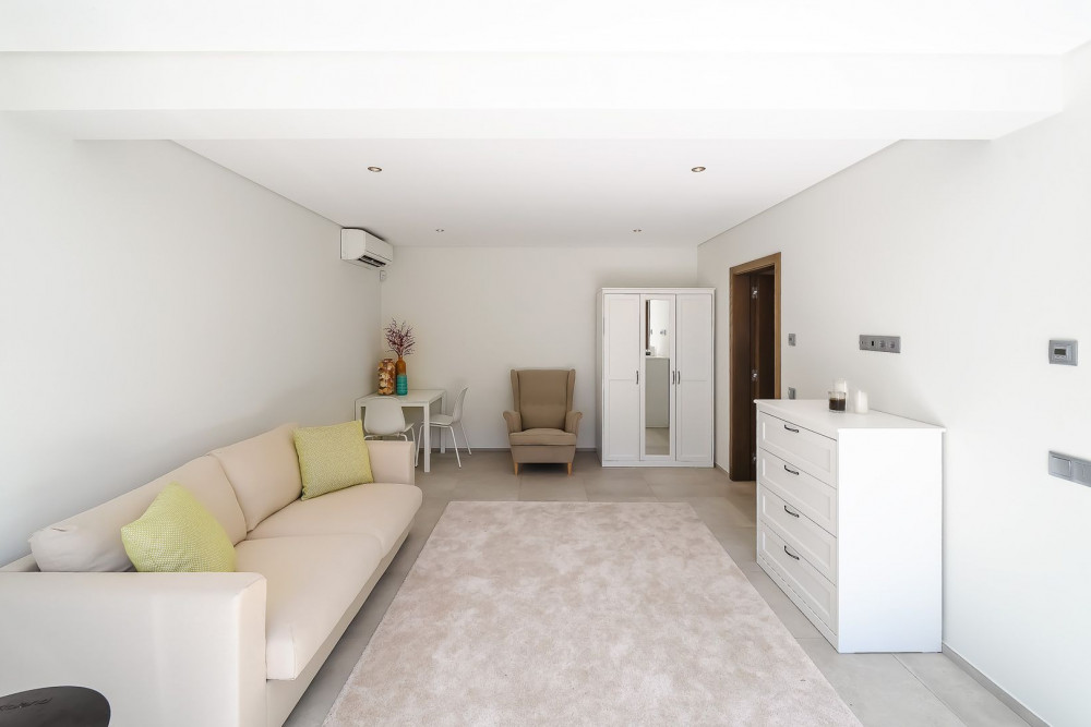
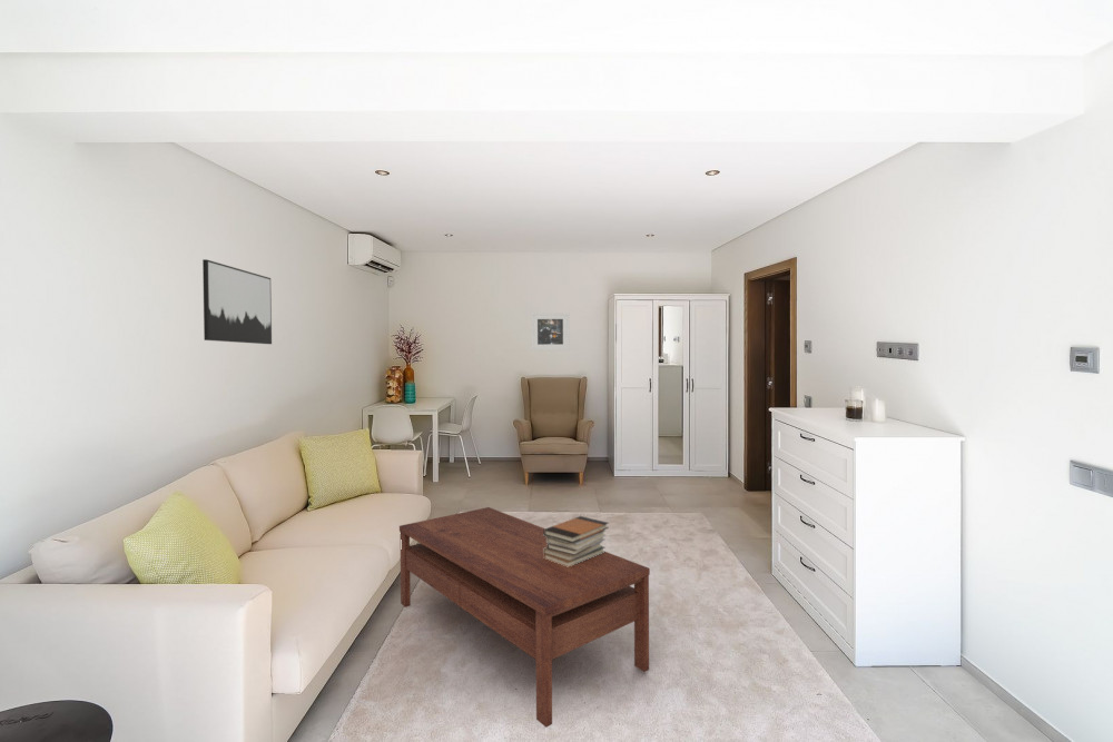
+ book stack (575, 540)
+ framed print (550, 332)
+ wall art (240, 306)
+ coffee table (510, 588)
